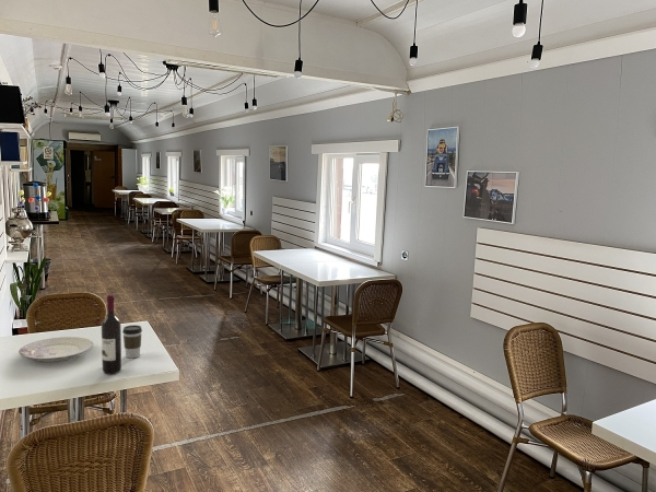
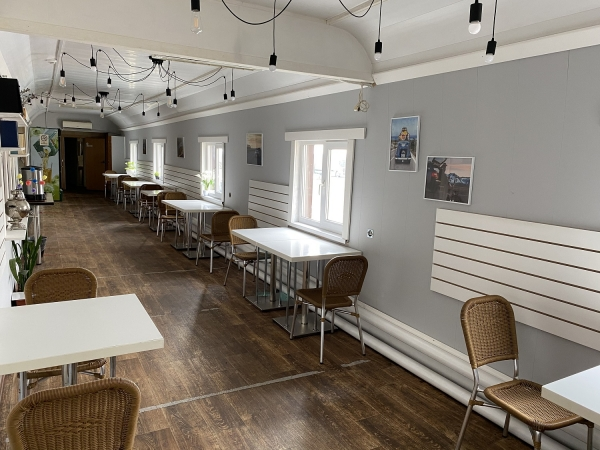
- plate (57, 350)
- wine bottle (110, 333)
- coffee cup (132, 341)
